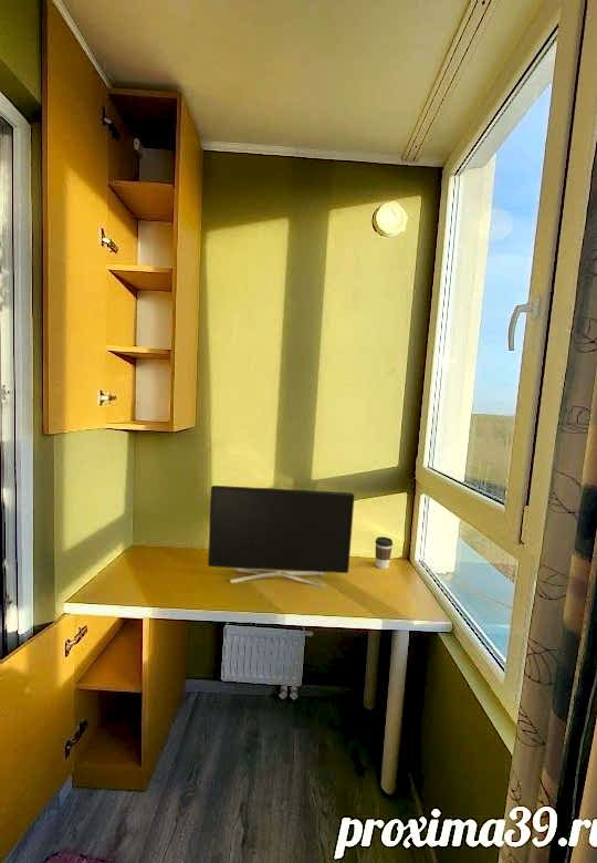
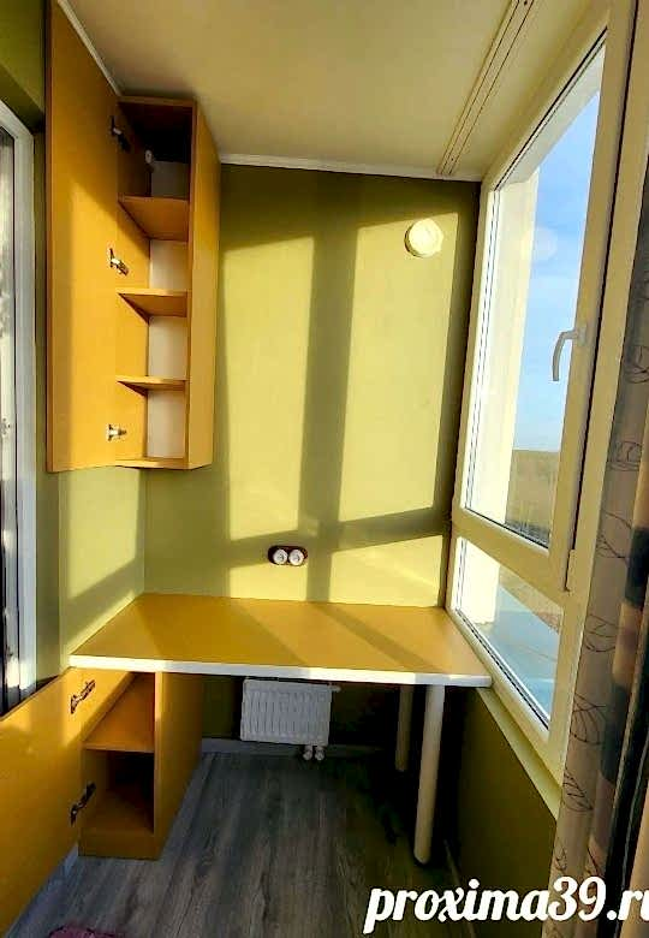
- monitor (280, 533)
- coffee cup (383, 552)
